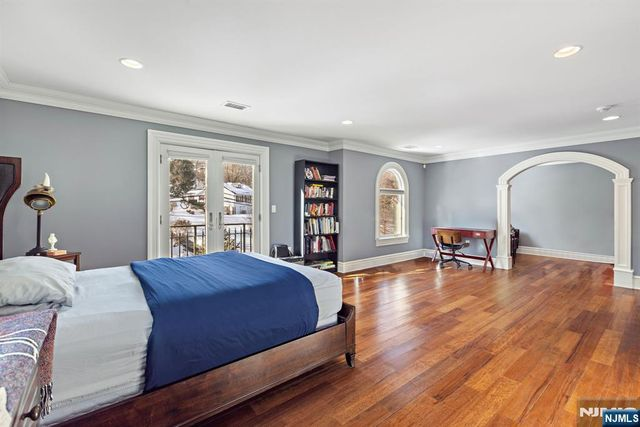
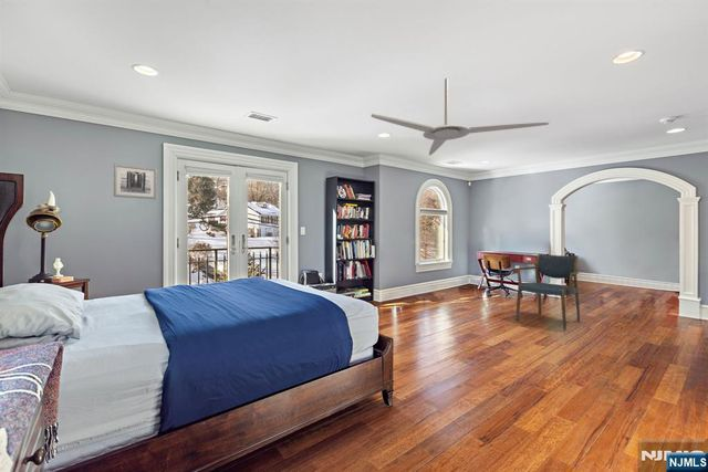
+ wall art (135, 181)
+ ceiling fan (447, 107)
+ armchair (549, 289)
